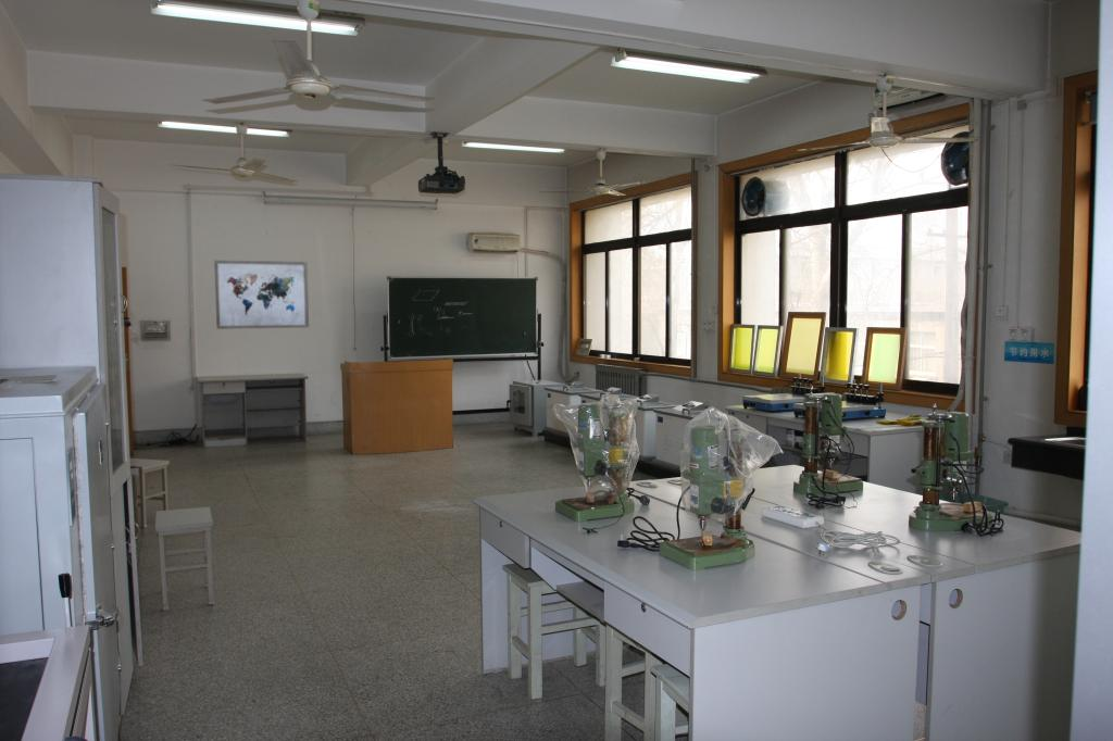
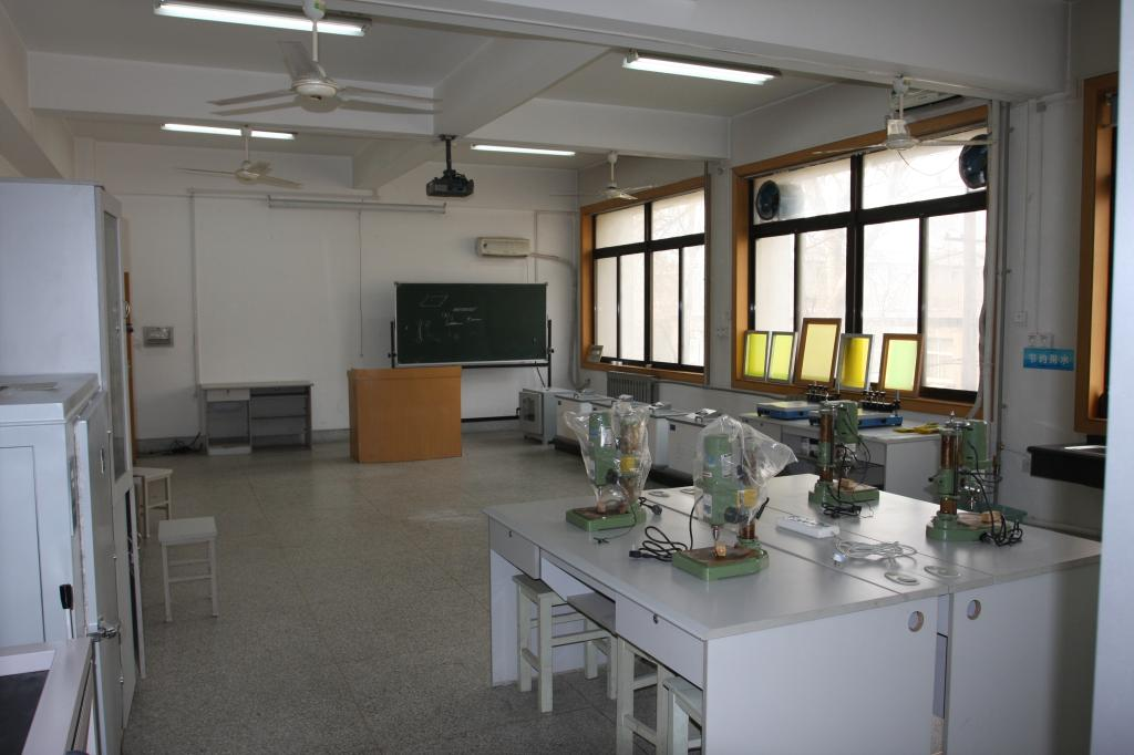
- wall art (262, 294)
